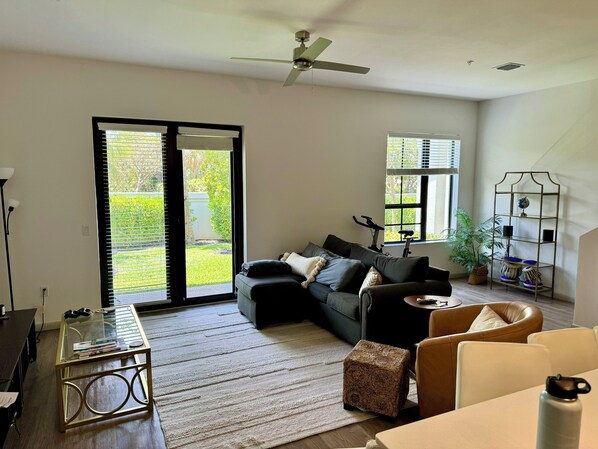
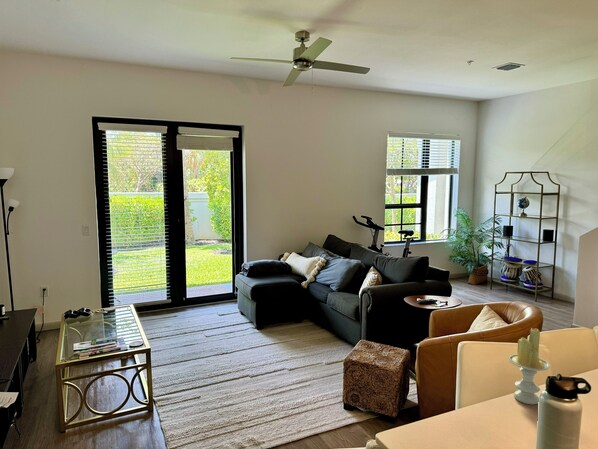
+ candle (528, 364)
